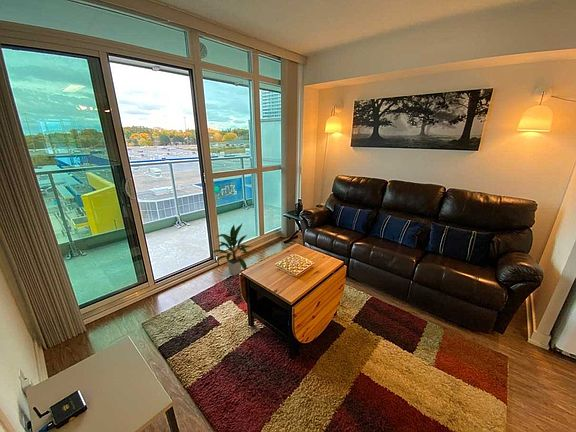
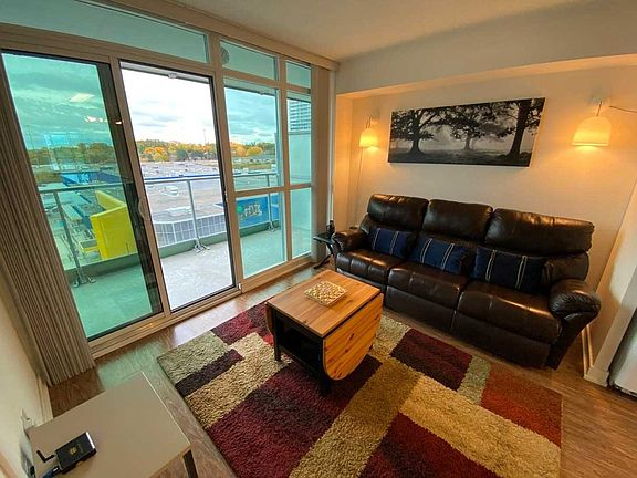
- indoor plant (233, 251)
